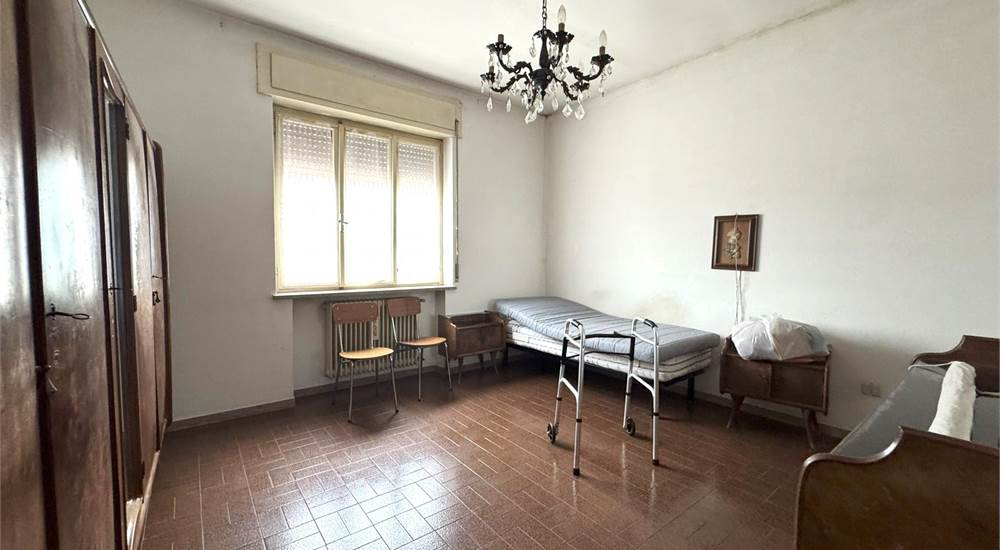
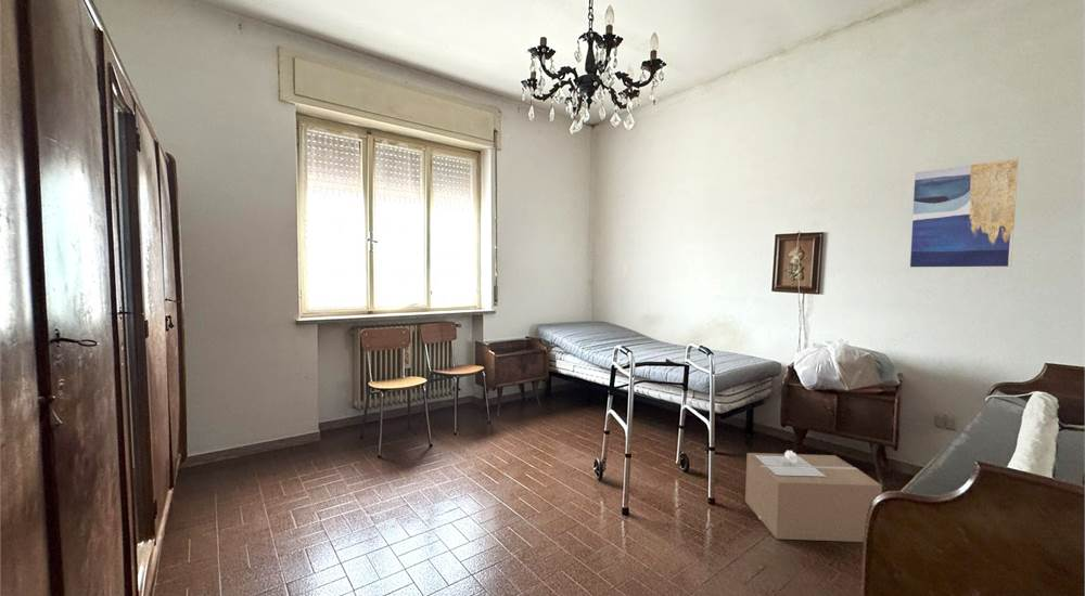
+ tissue box (789, 458)
+ wall art (960, 217)
+ cardboard box (807, 493)
